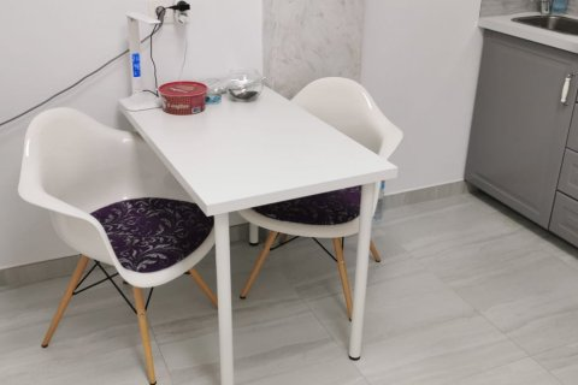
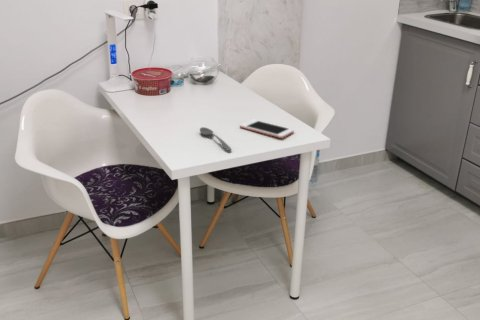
+ cell phone (266, 128)
+ soupspoon (216, 137)
